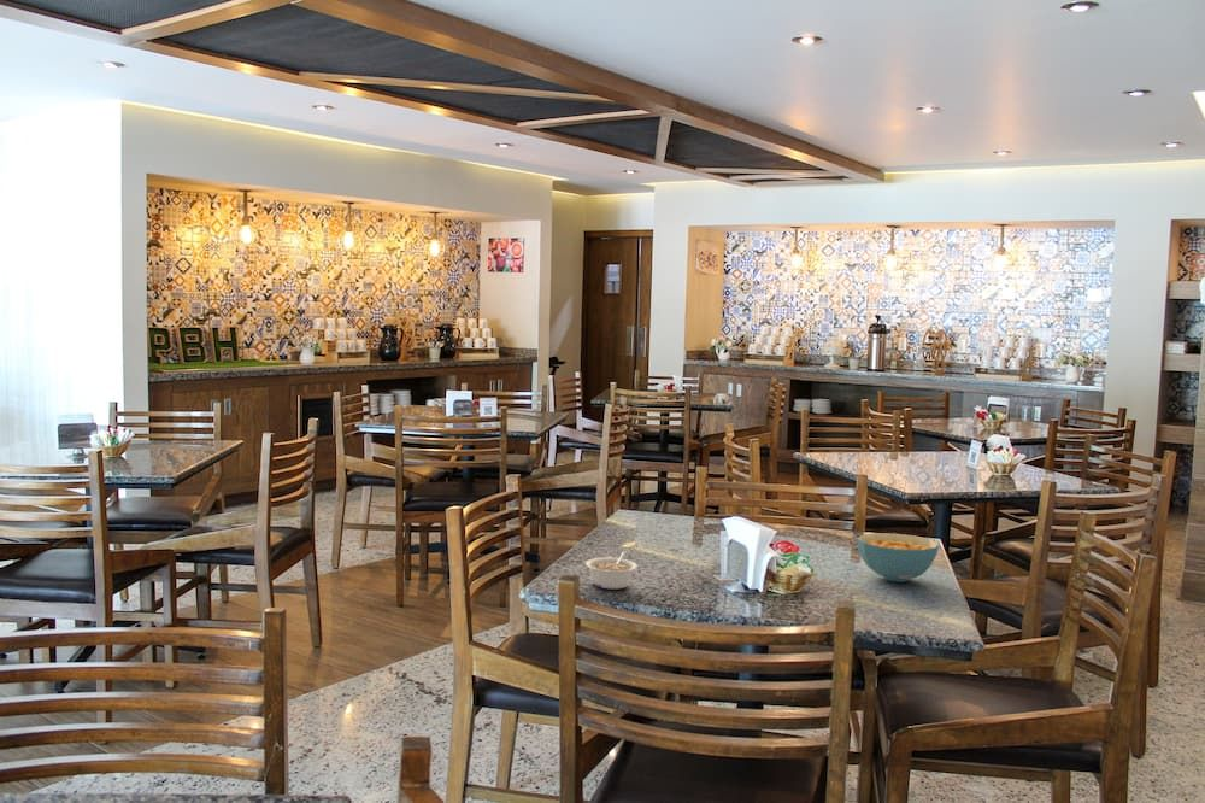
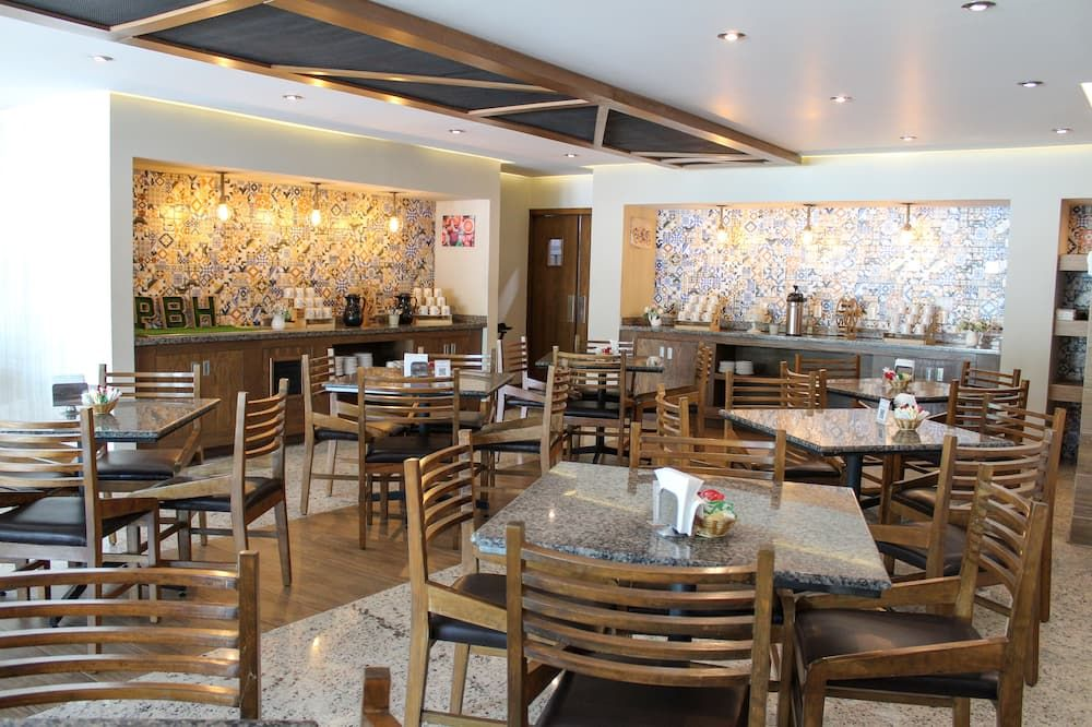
- legume (610, 572)
- cereal bowl (897, 559)
